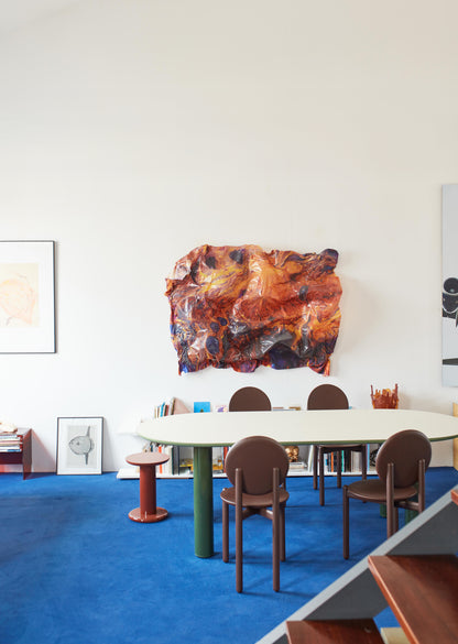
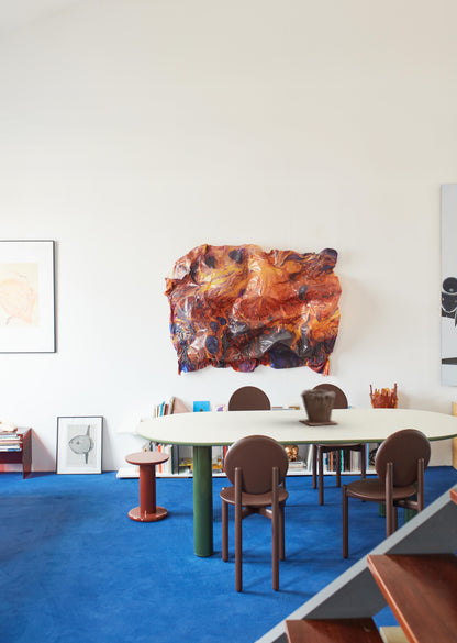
+ plant pot (317, 406)
